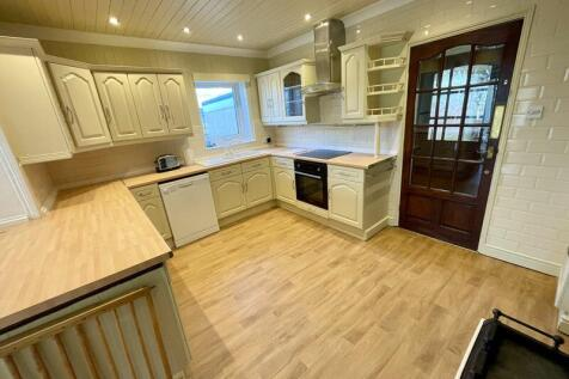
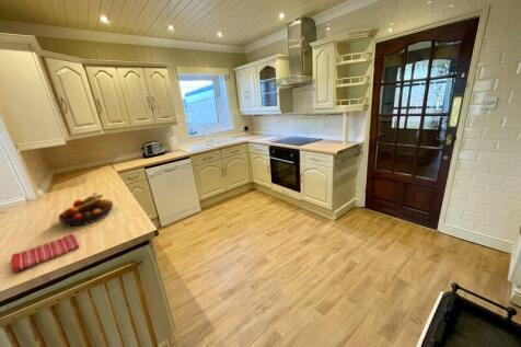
+ dish towel (46, 251)
+ fruit bowl (85, 207)
